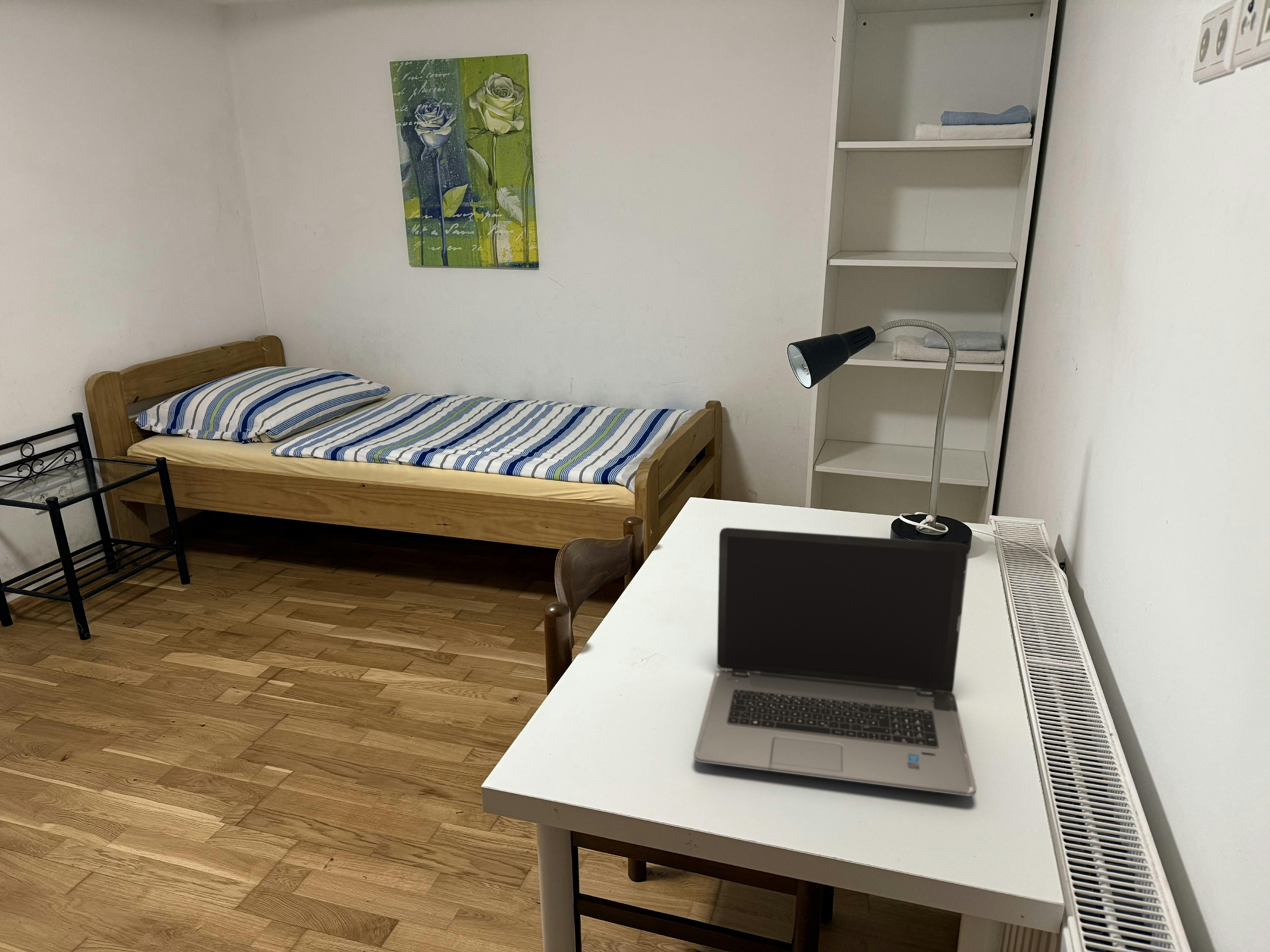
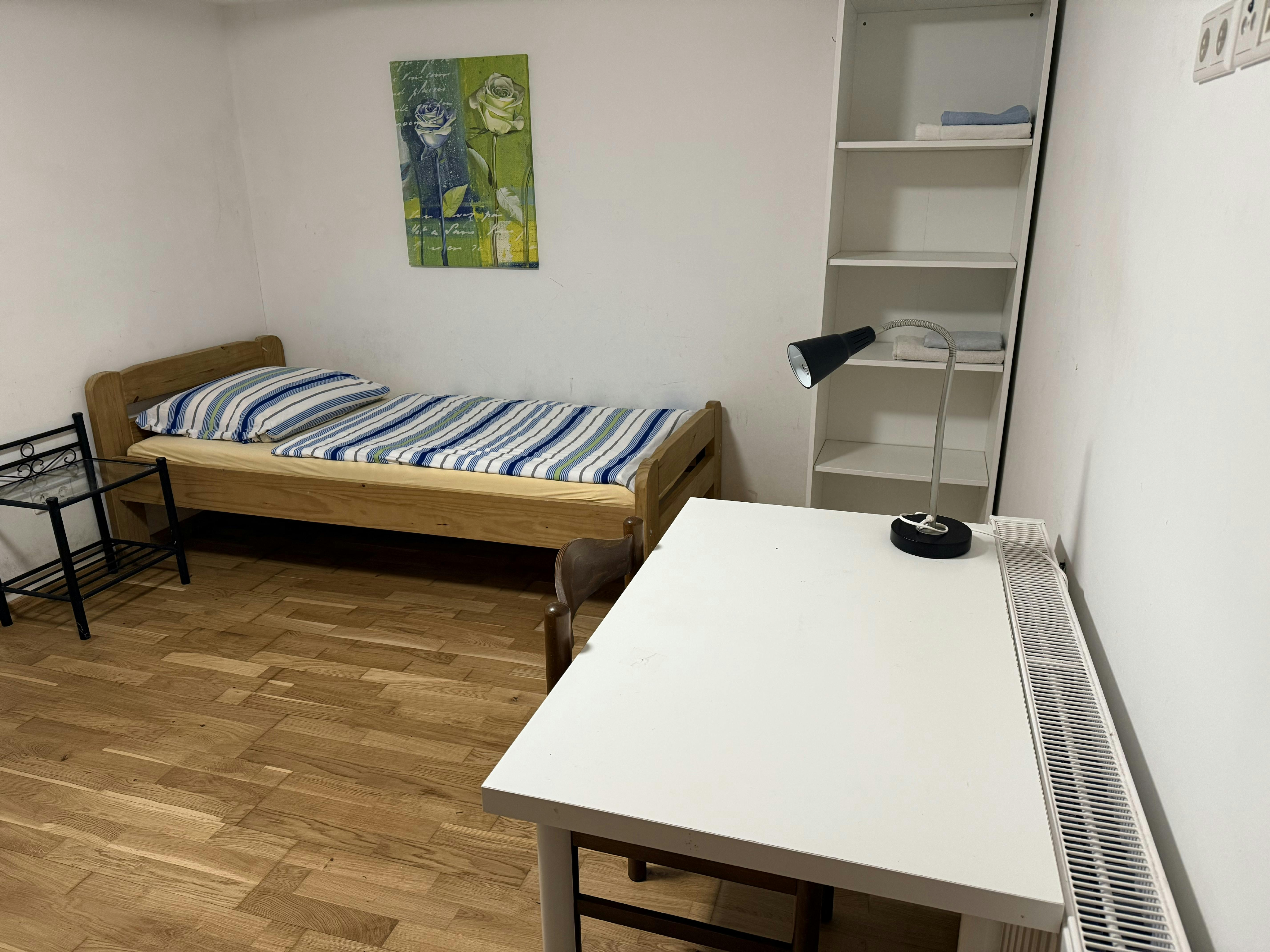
- laptop computer (835, 653)
